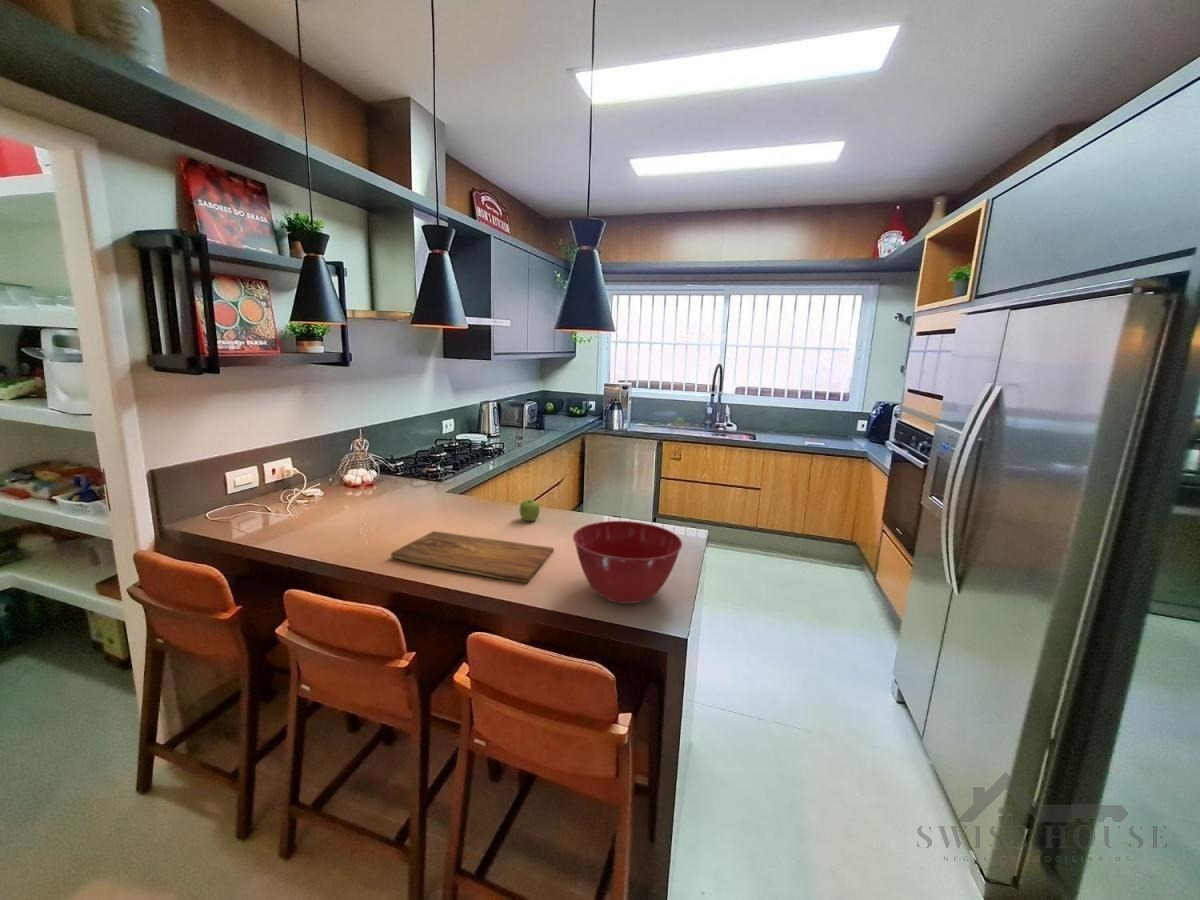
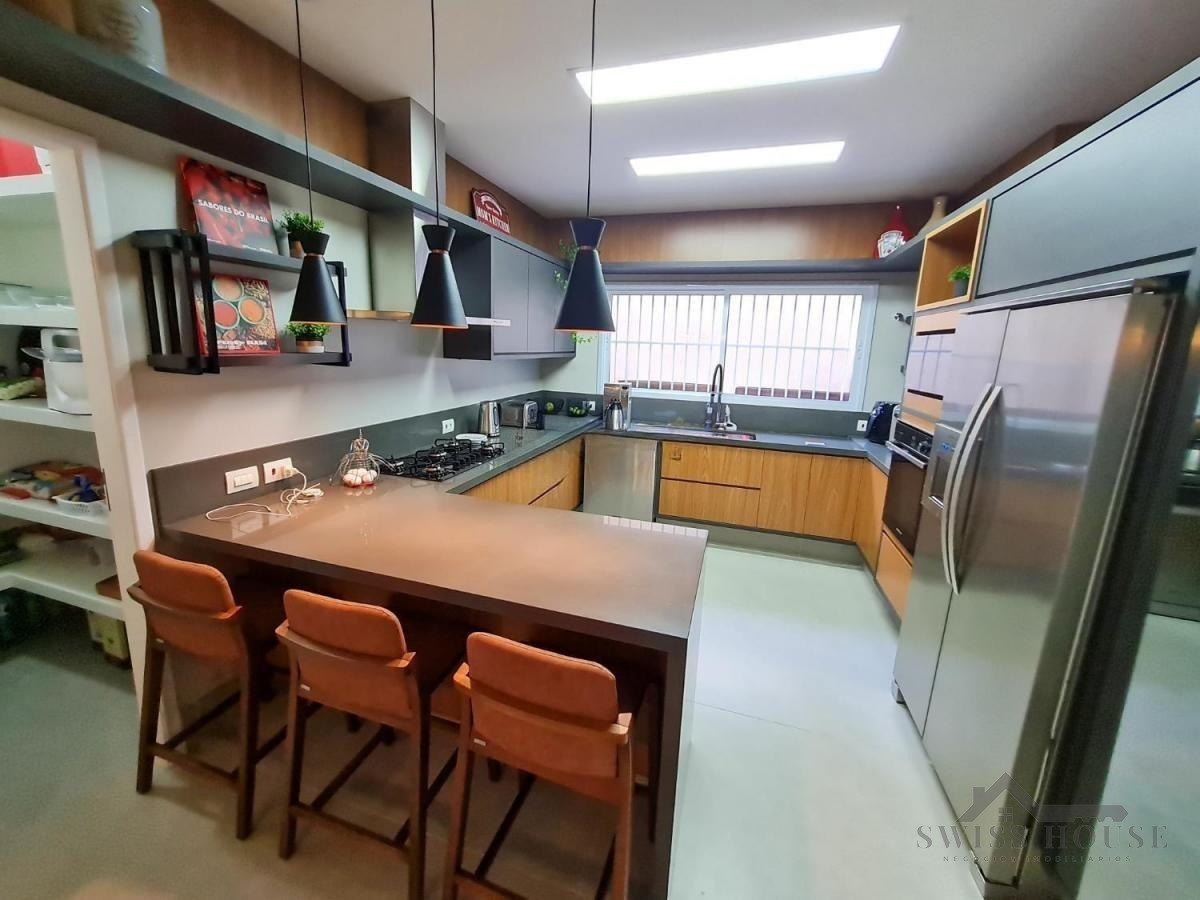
- fruit (529, 509)
- mixing bowl (626, 564)
- cutting board (474, 553)
